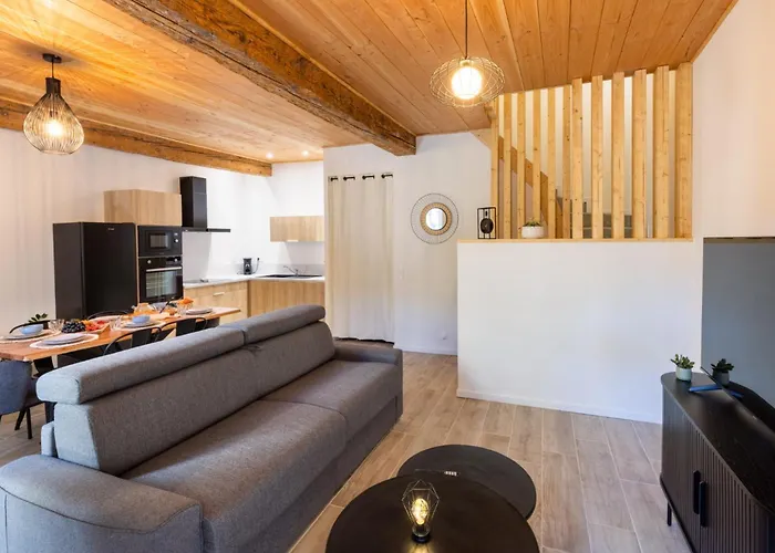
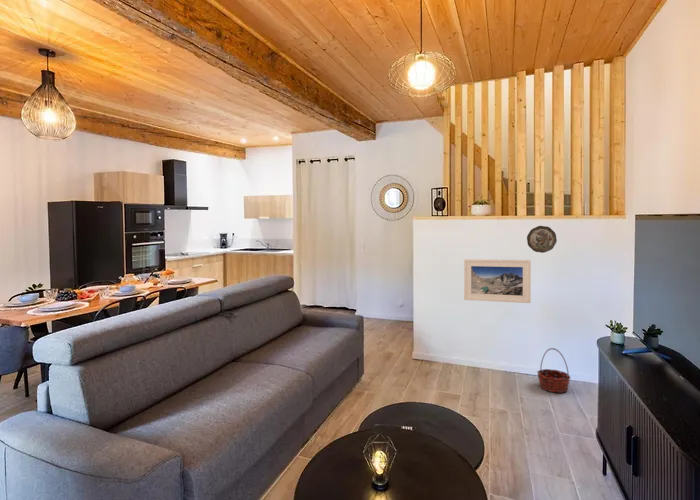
+ basket (553, 370)
+ decorative plate (541, 239)
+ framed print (496, 280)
